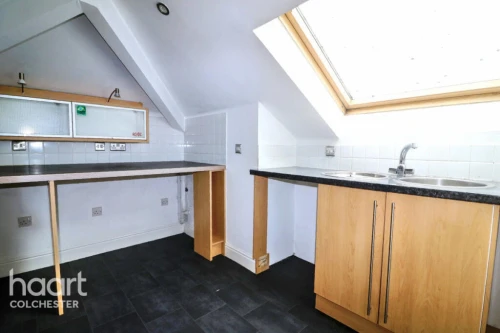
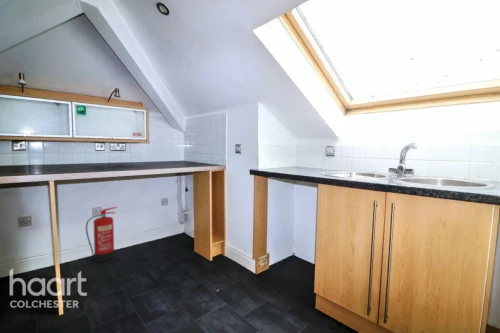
+ fire extinguisher (102, 233)
